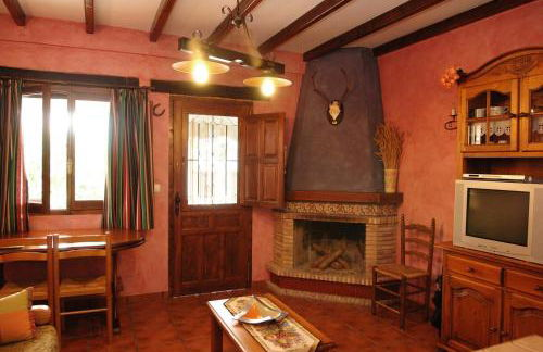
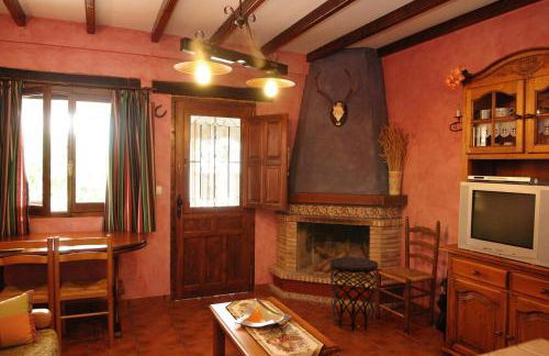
+ side table (355, 290)
